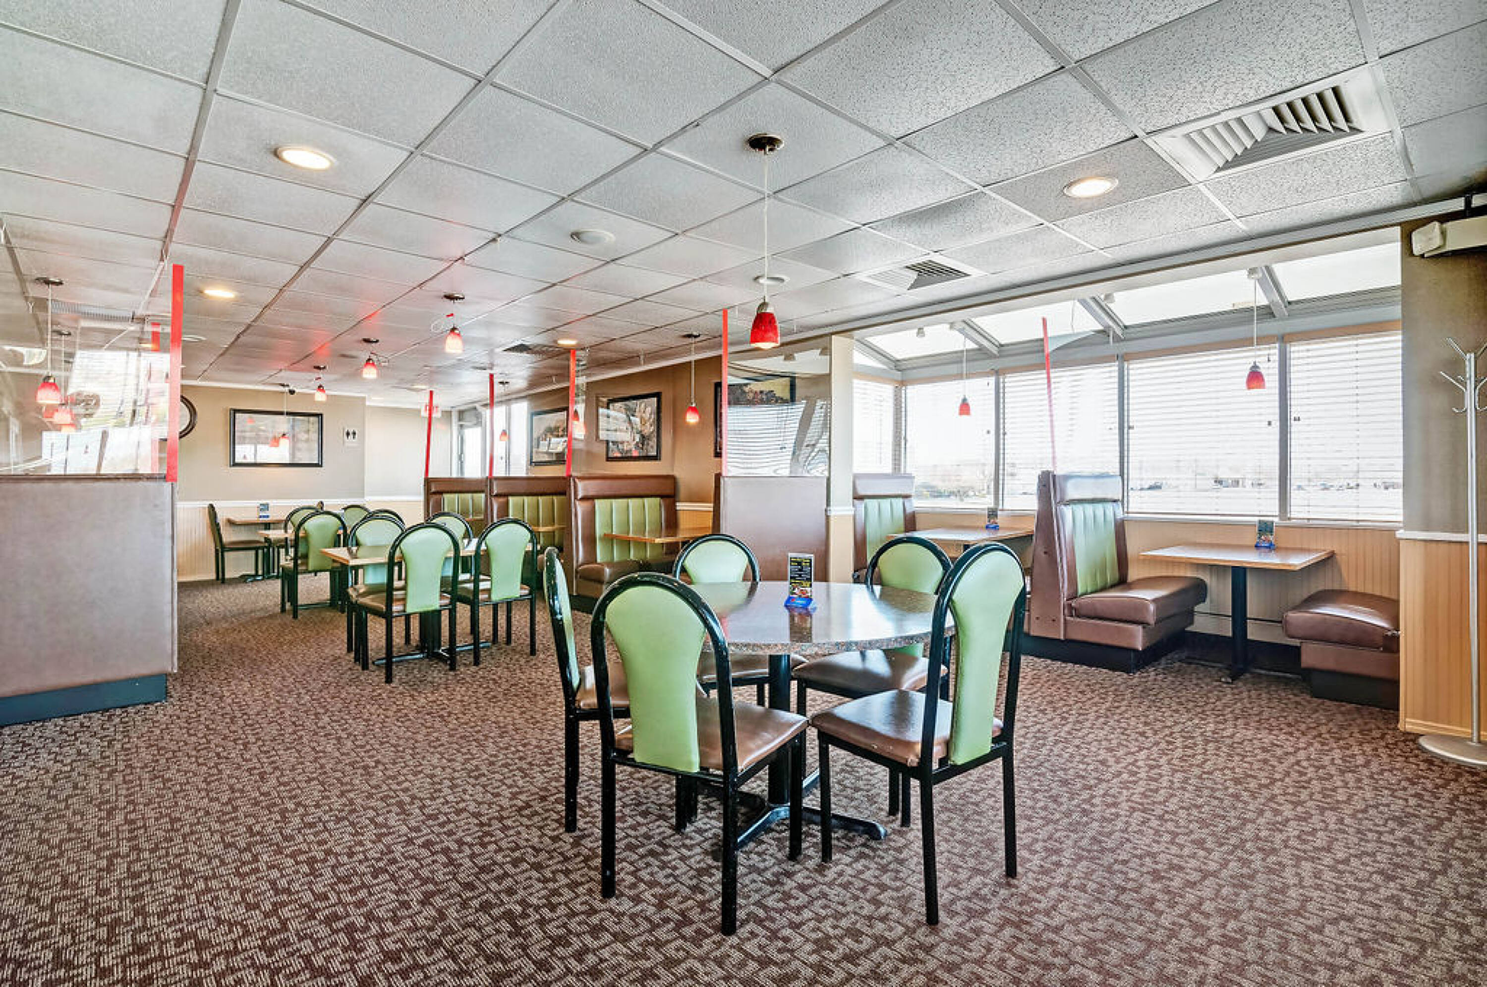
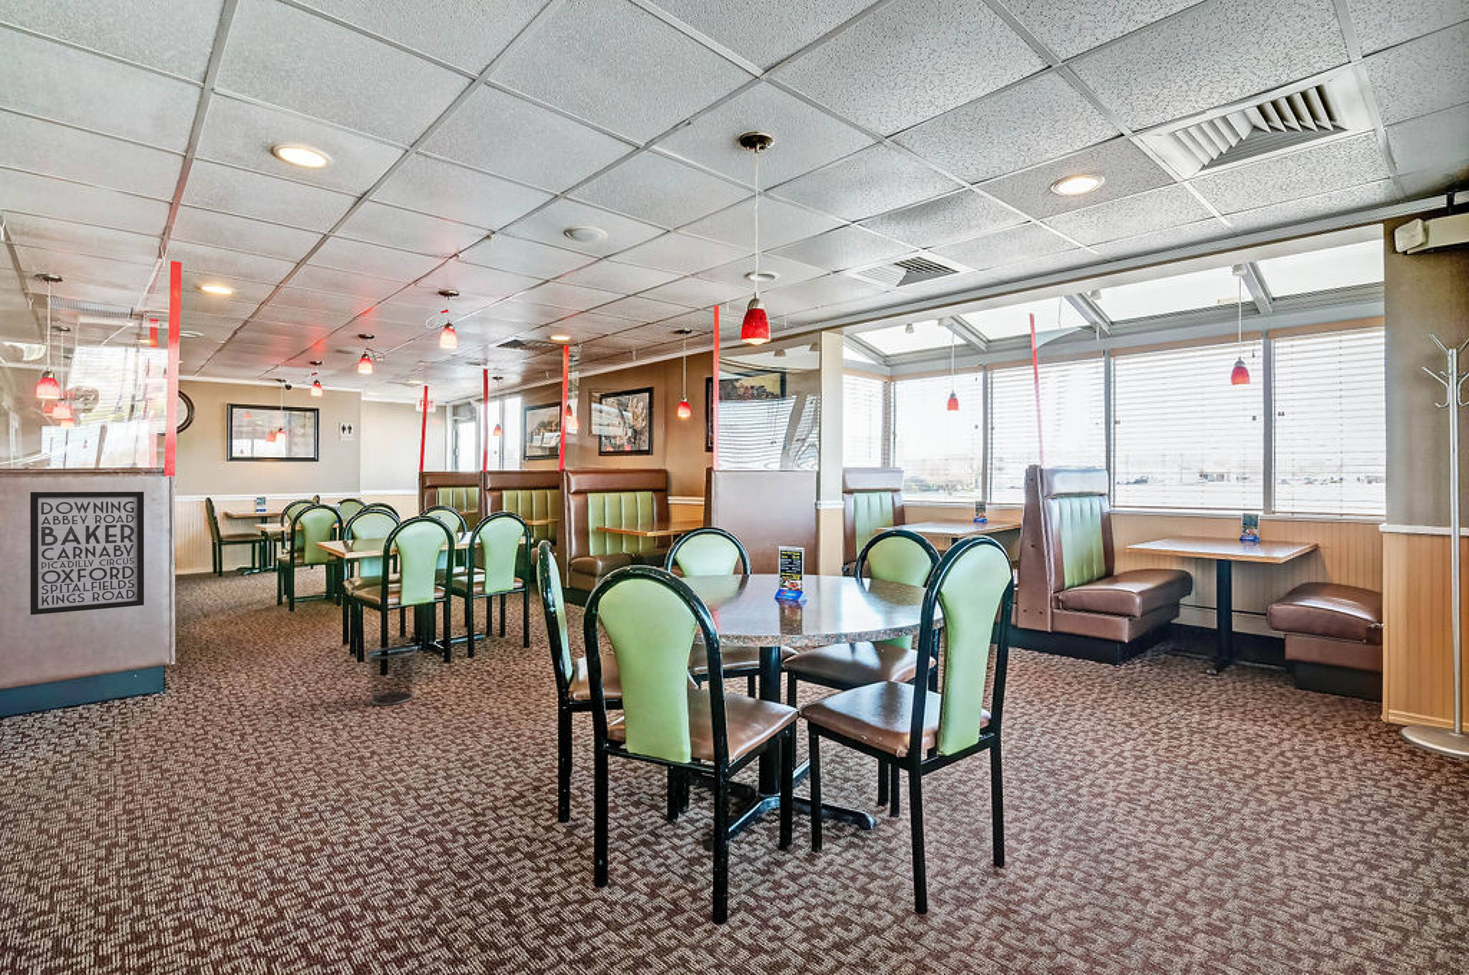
+ waste bin (392, 676)
+ wall art (89, 551)
